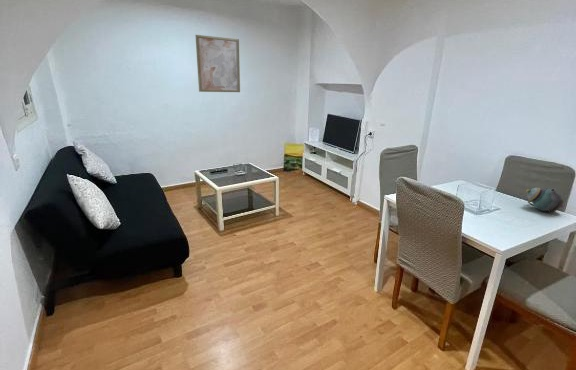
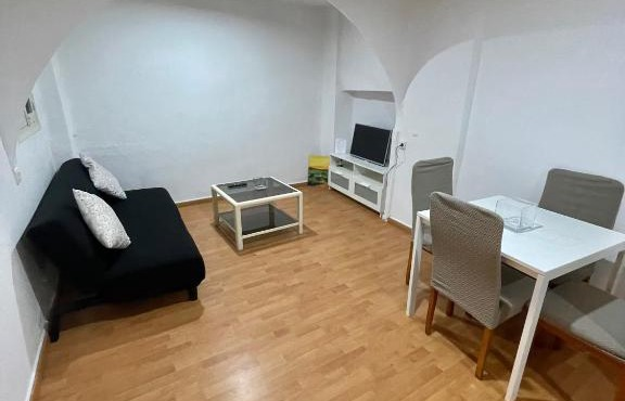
- teapot (544, 197)
- wall art (219, 65)
